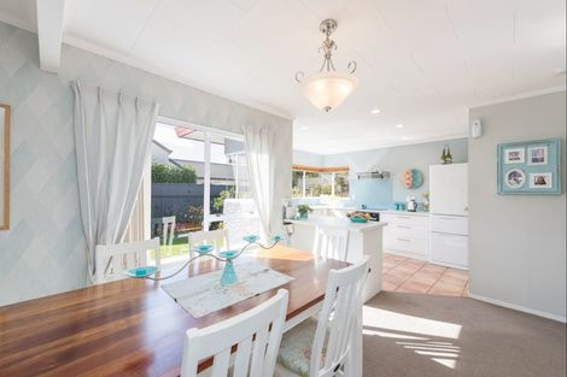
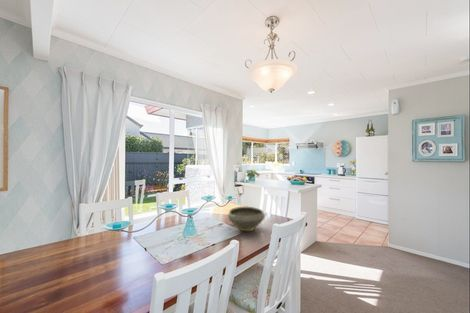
+ bowl (246, 219)
